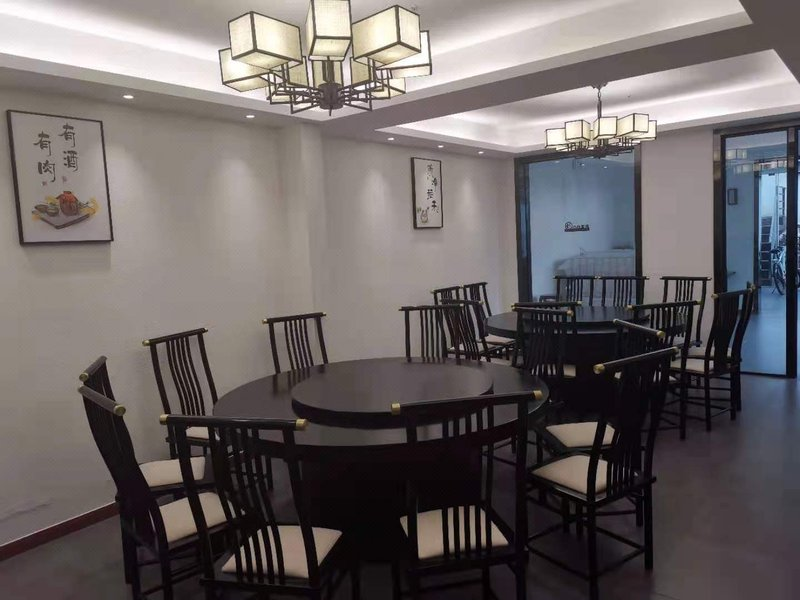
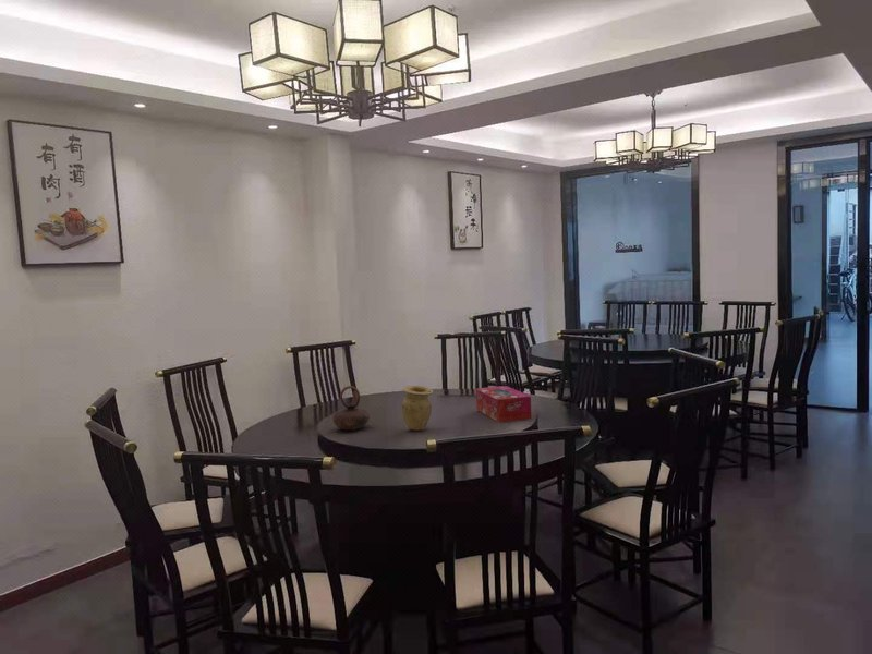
+ tissue box (502, 402)
+ vase (417, 408)
+ teapot (351, 405)
